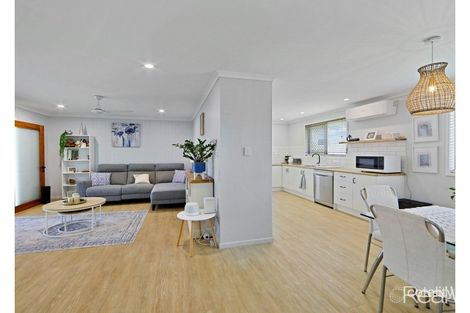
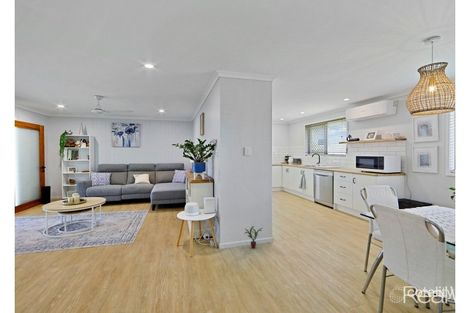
+ potted plant (254, 237)
